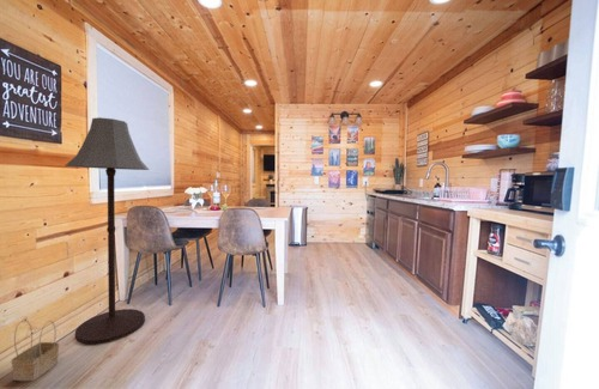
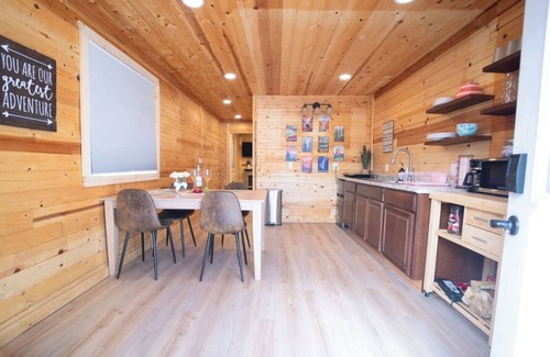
- basket (35, 346)
- floor lamp (110, 225)
